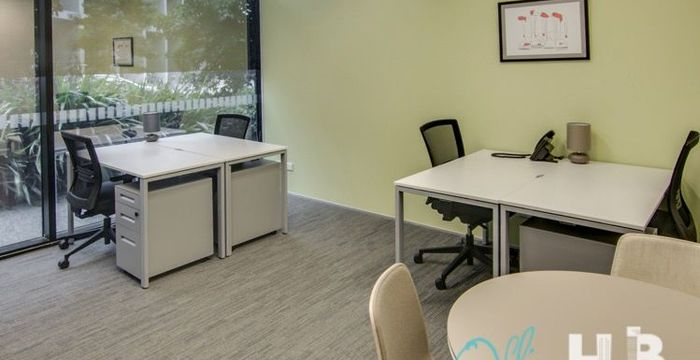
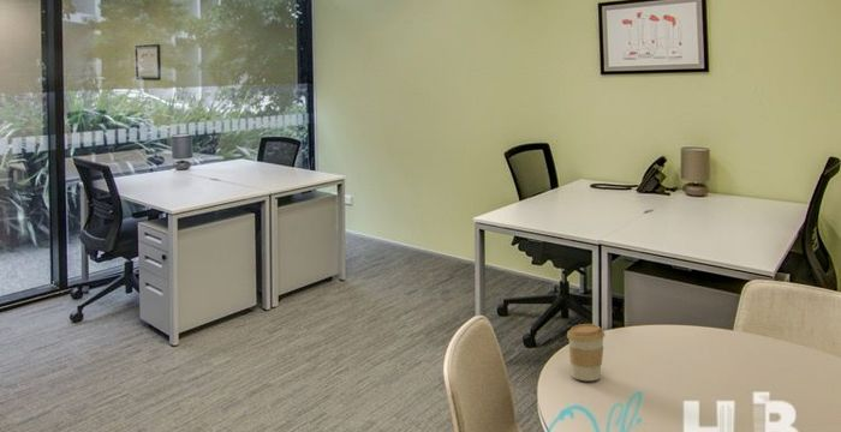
+ coffee cup (585, 350)
